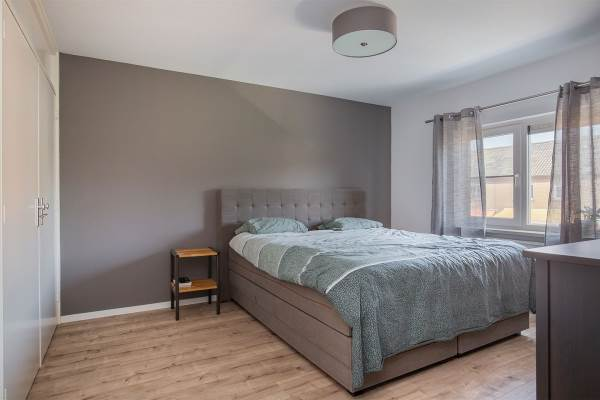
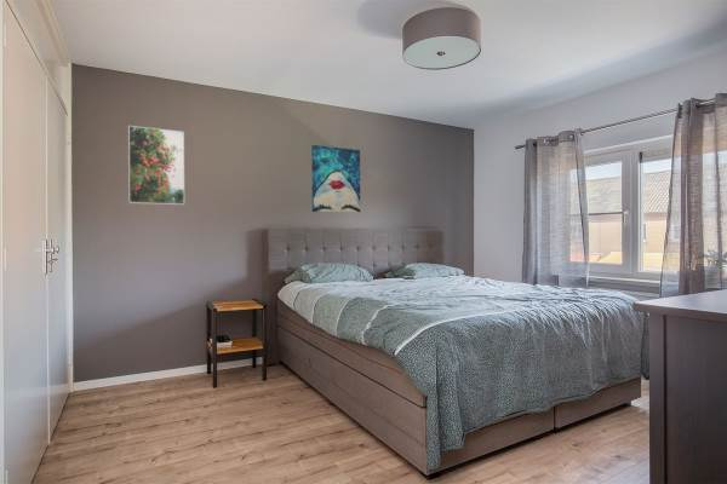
+ wall art (336, 179)
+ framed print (156, 166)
